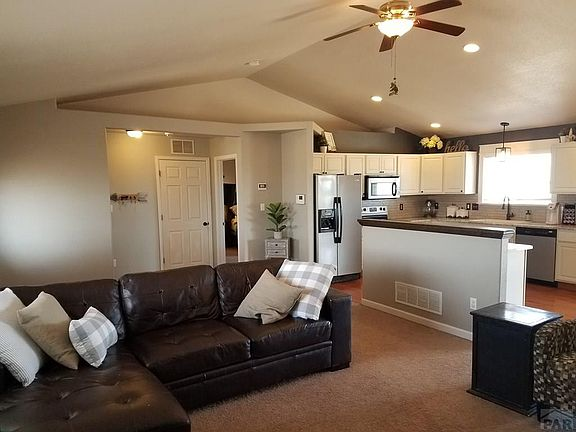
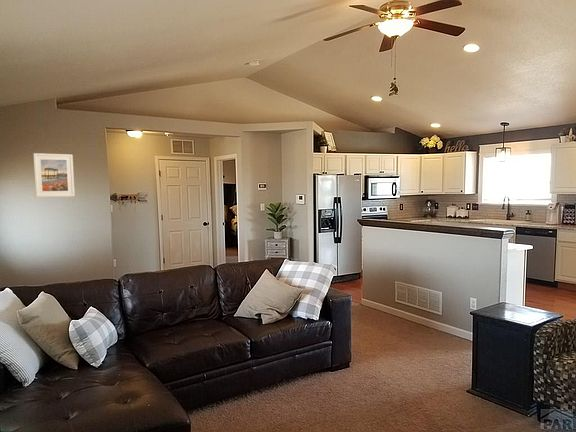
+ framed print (54, 175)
